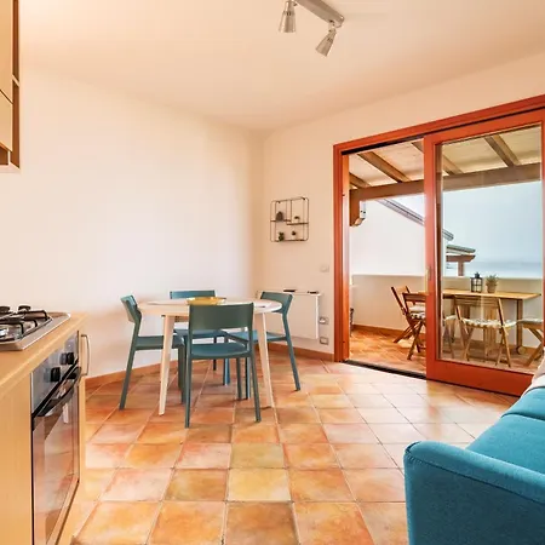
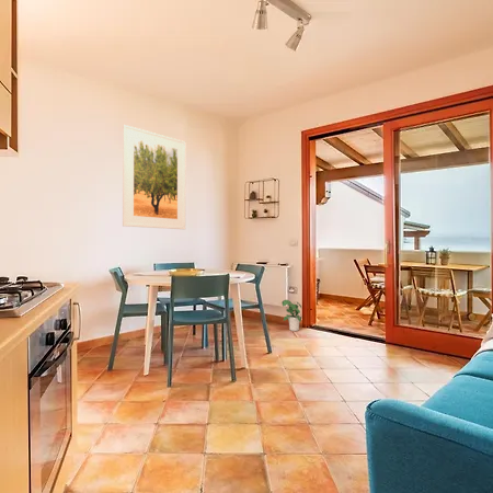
+ potted plant (291, 314)
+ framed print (156, 181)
